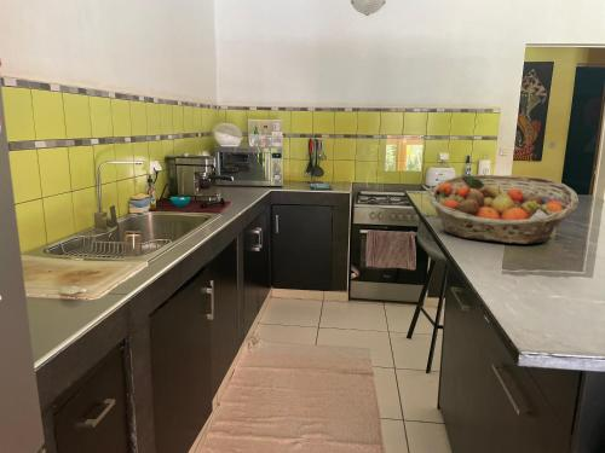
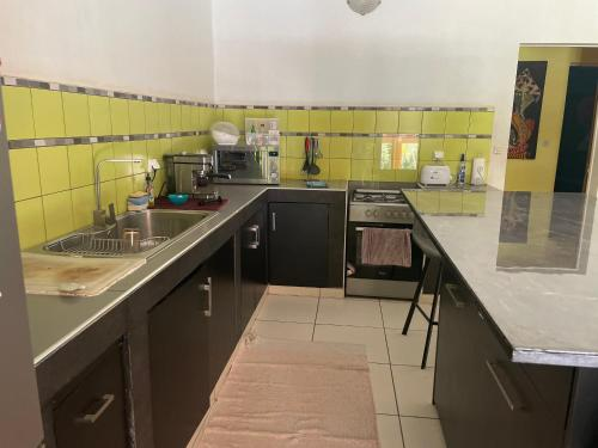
- fruit basket (497, 205)
